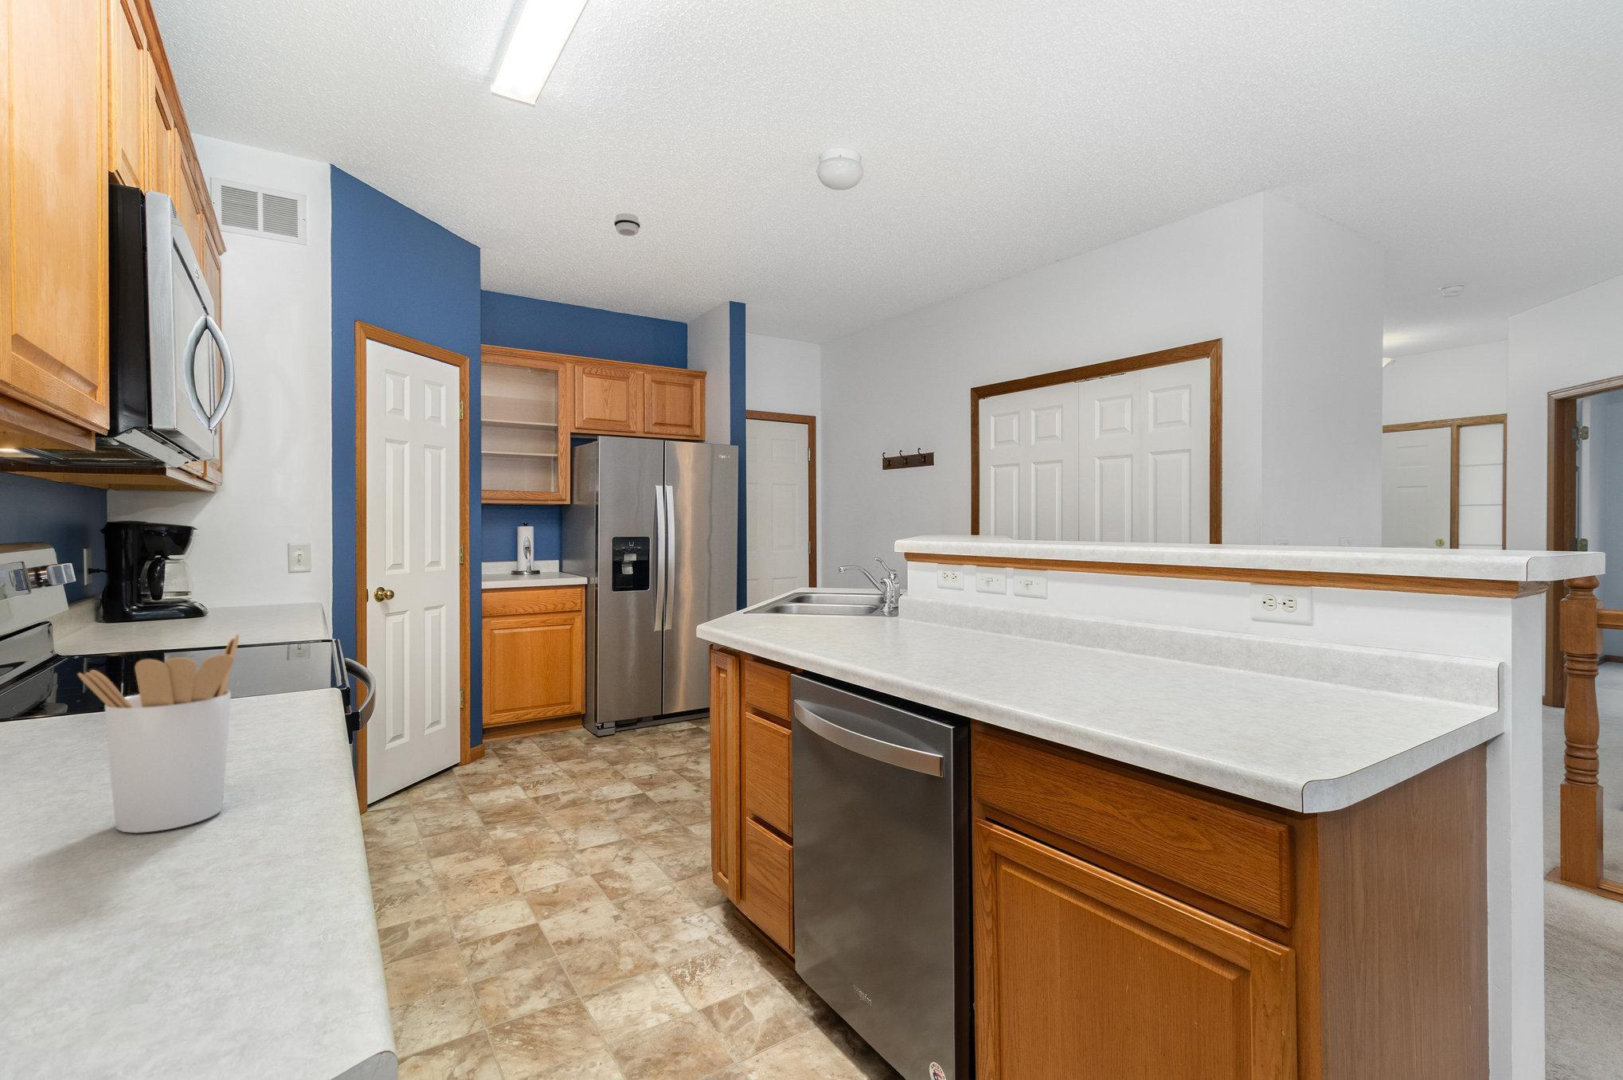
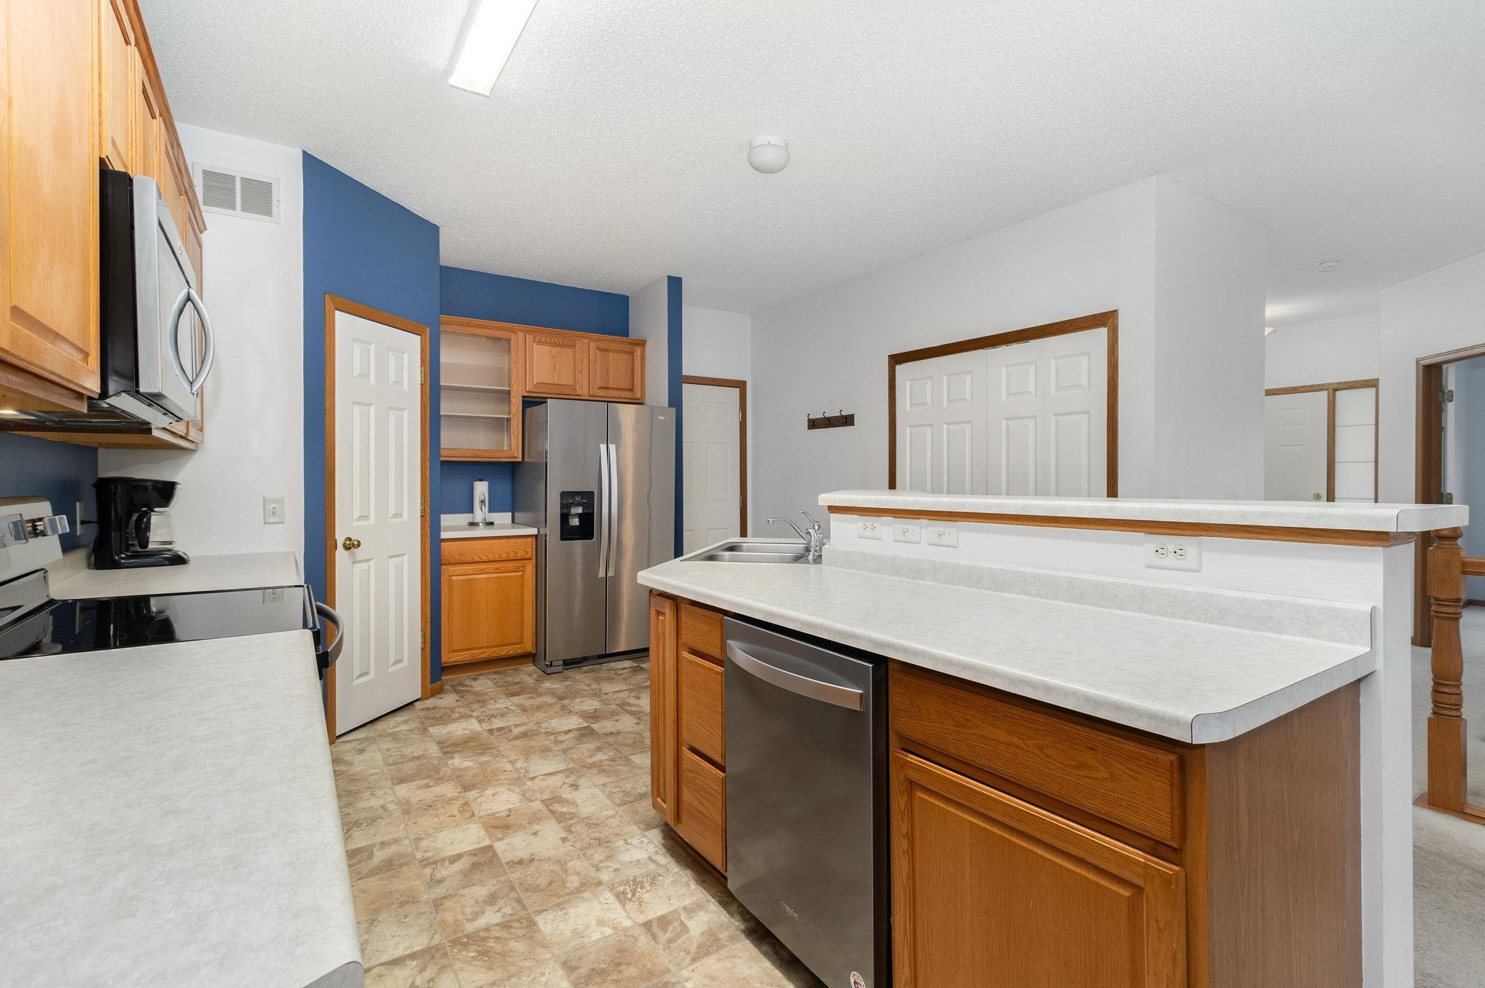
- utensil holder (175, 732)
- smoke detector (627, 224)
